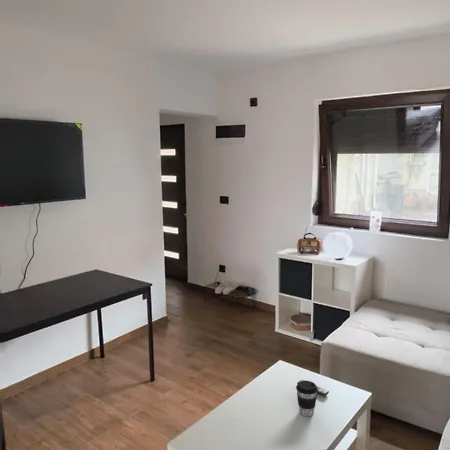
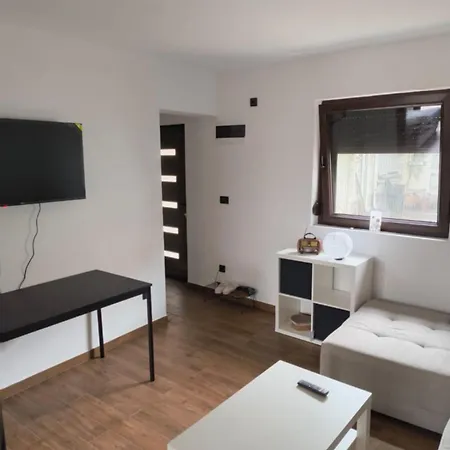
- coffee cup (306, 398)
